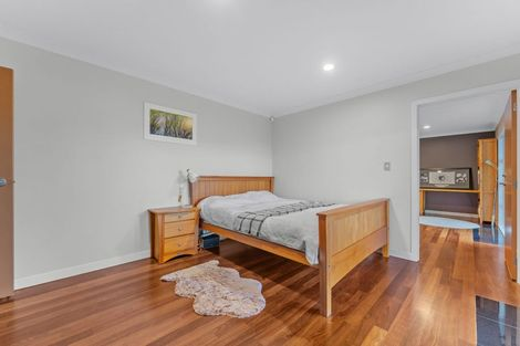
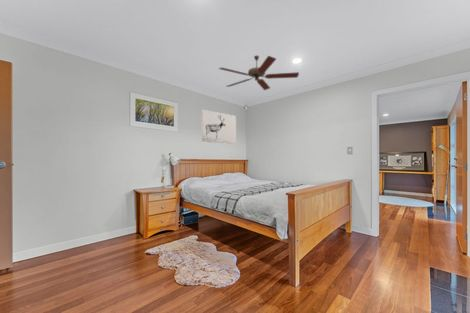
+ wall art (219, 128)
+ ceiling fan (259, 68)
